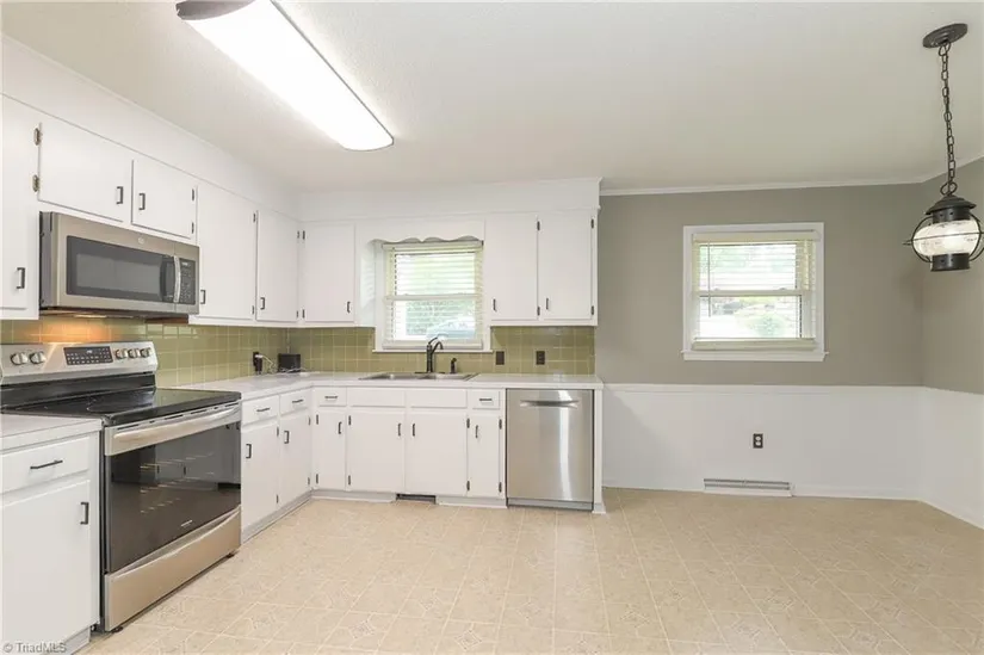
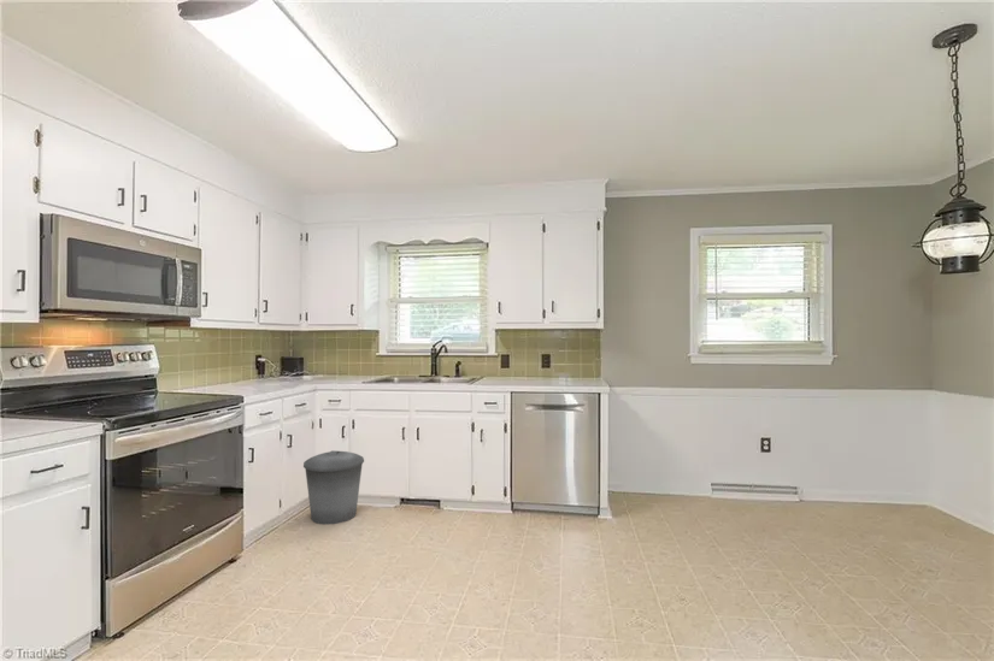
+ trash can (334, 483)
